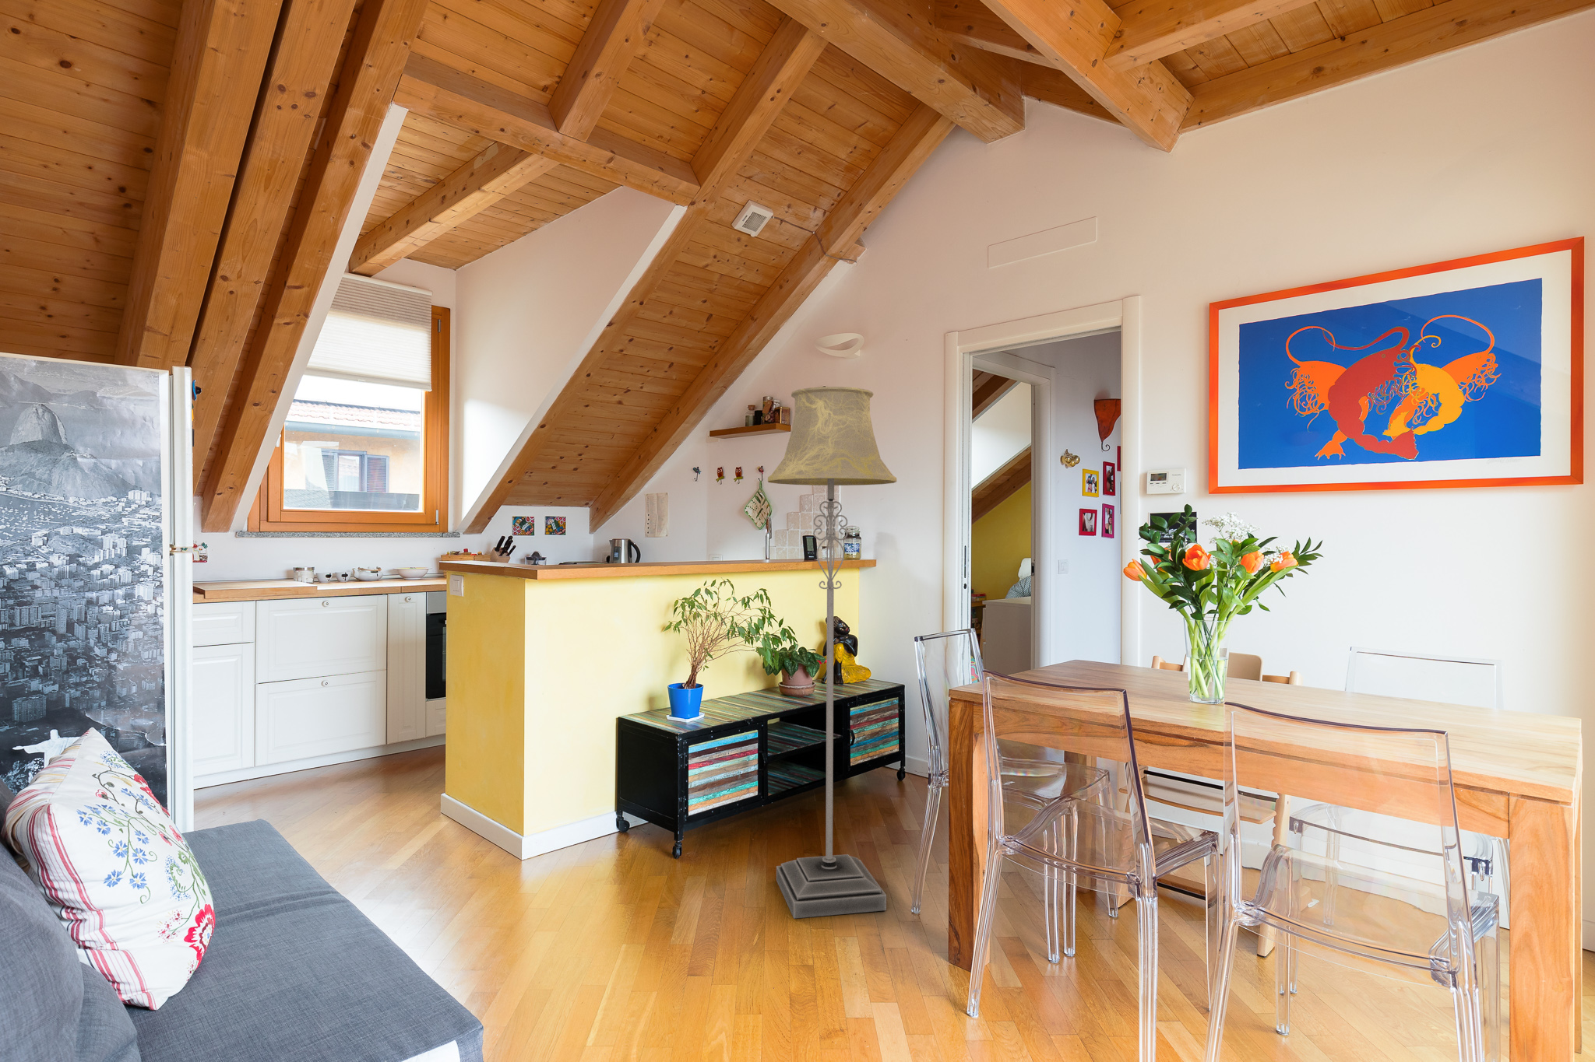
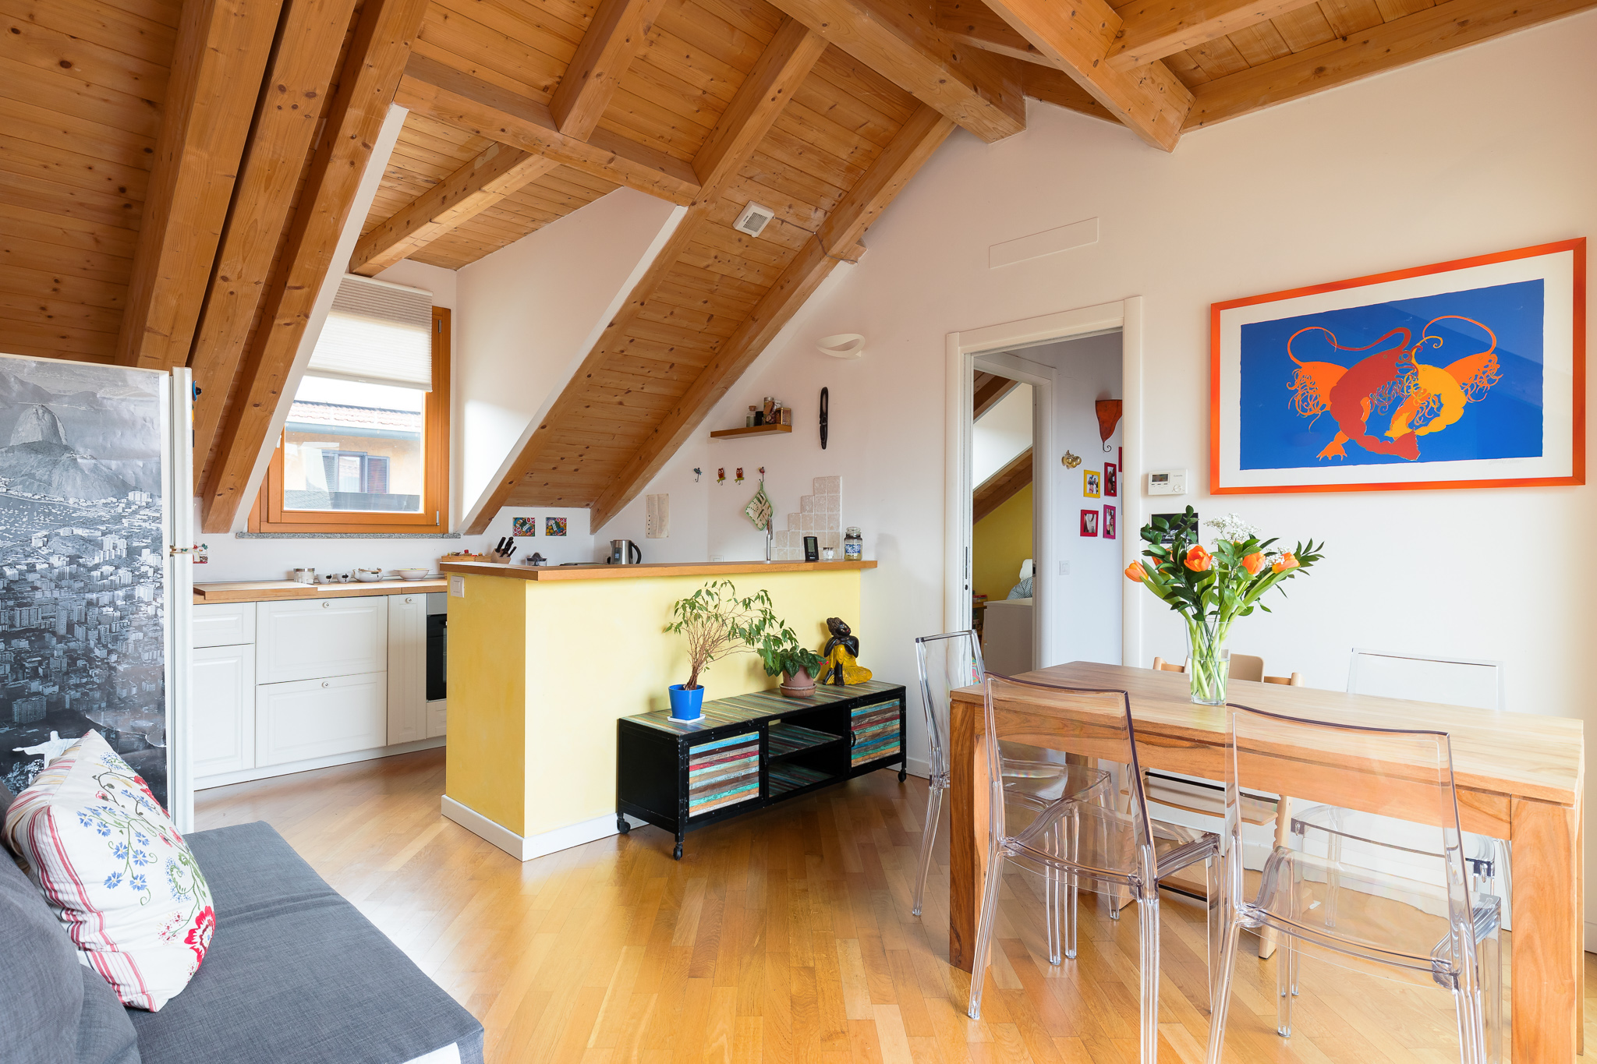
- floor lamp (830, 644)
